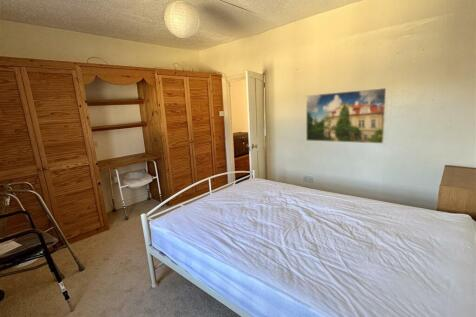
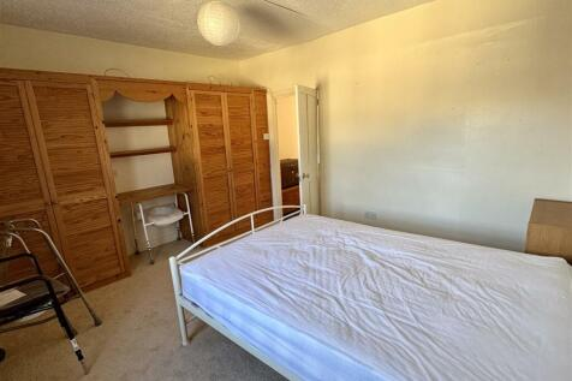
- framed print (341, 117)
